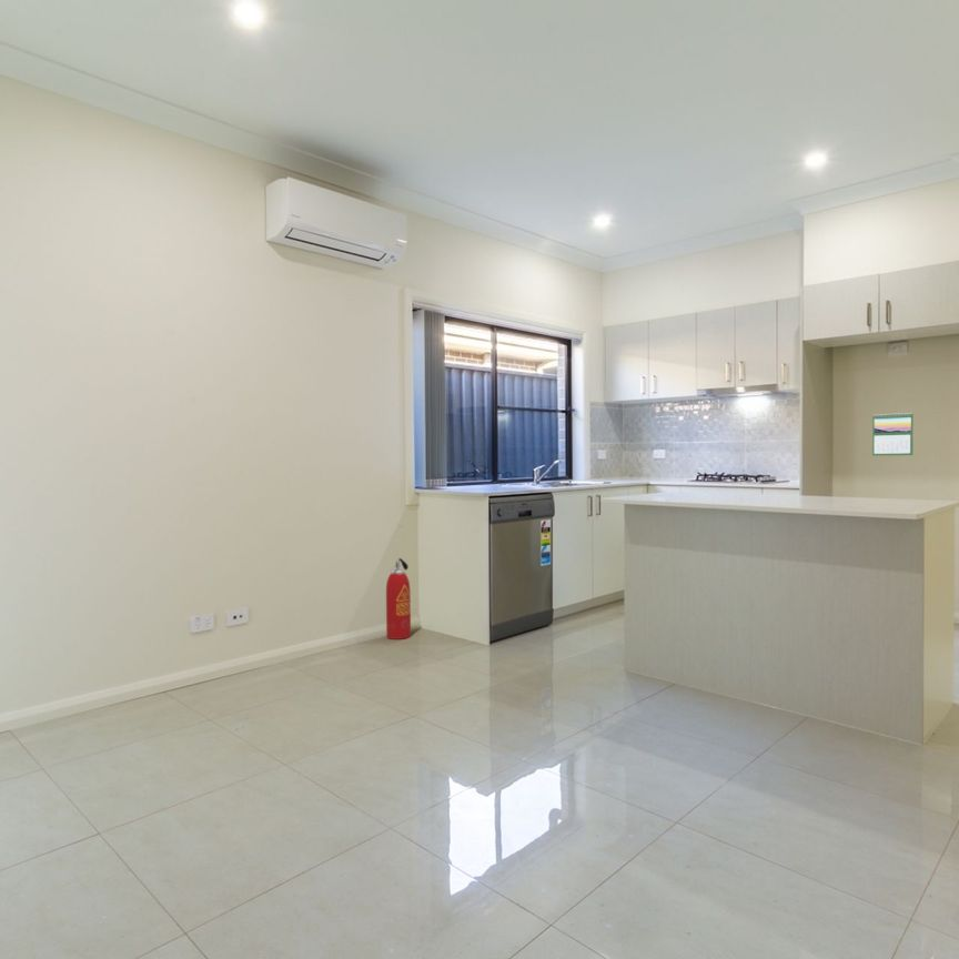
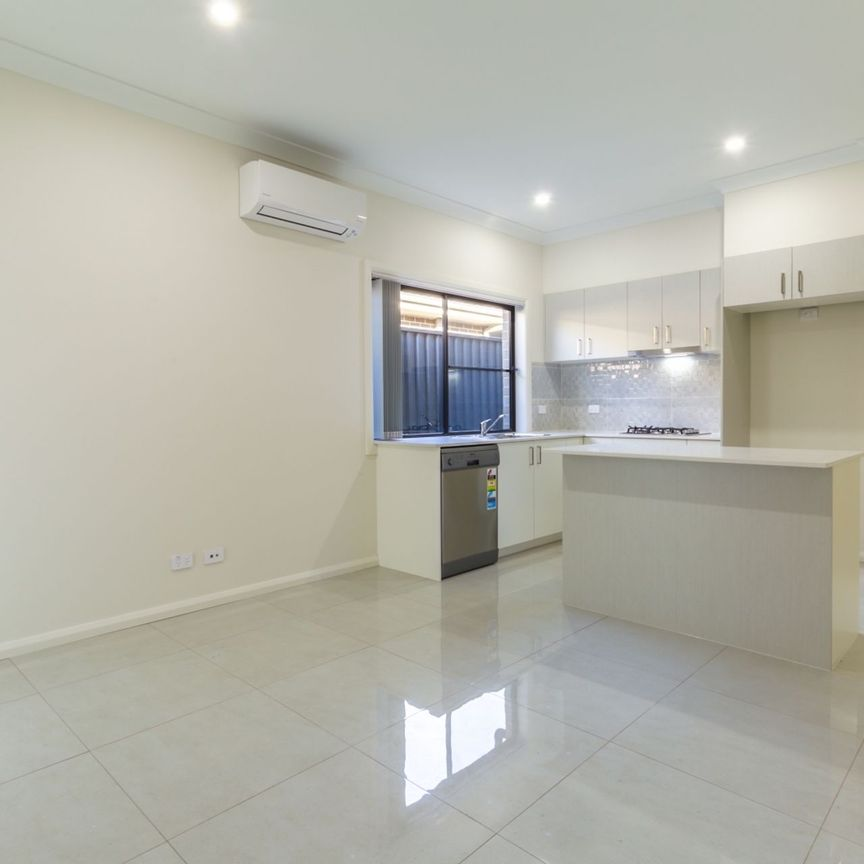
- calendar (892, 434)
- fire extinguisher (400, 597)
